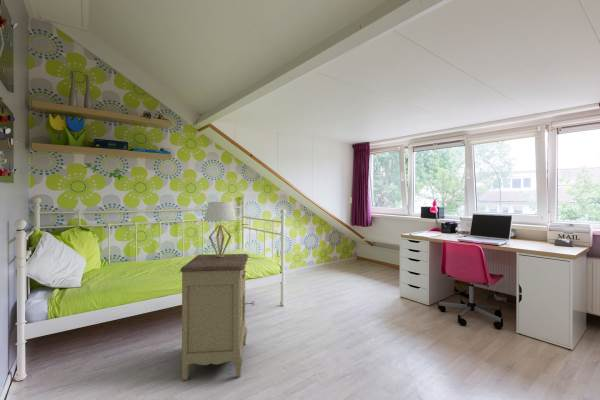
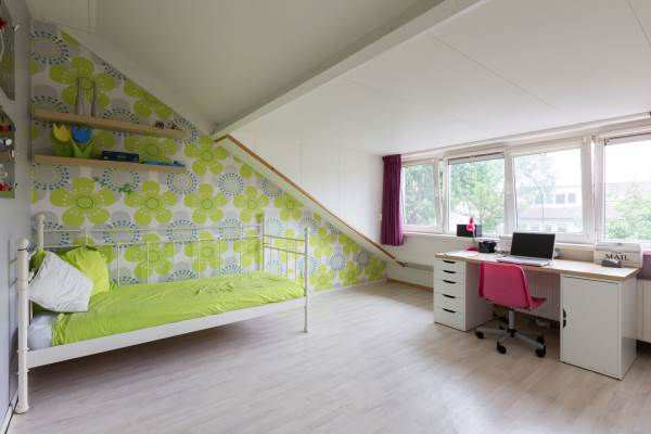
- table lamp (220, 229)
- nightstand (222, 309)
